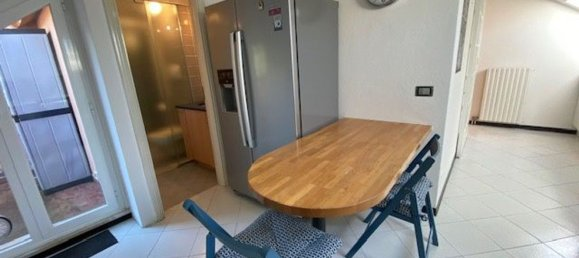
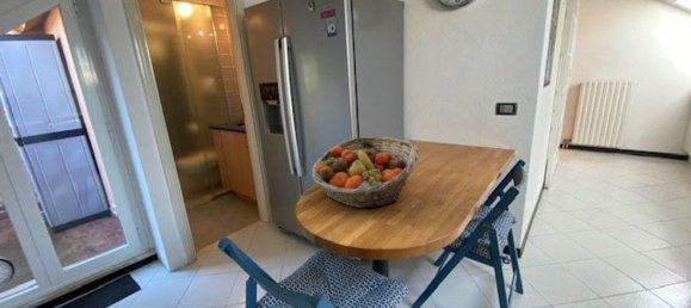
+ fruit basket (363, 168)
